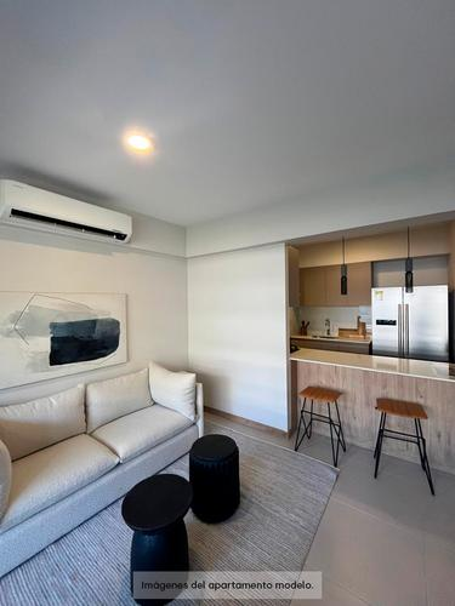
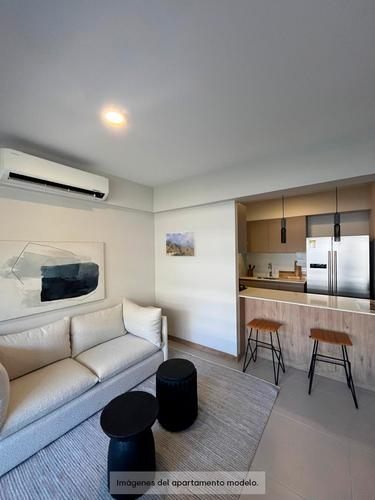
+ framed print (180, 244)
